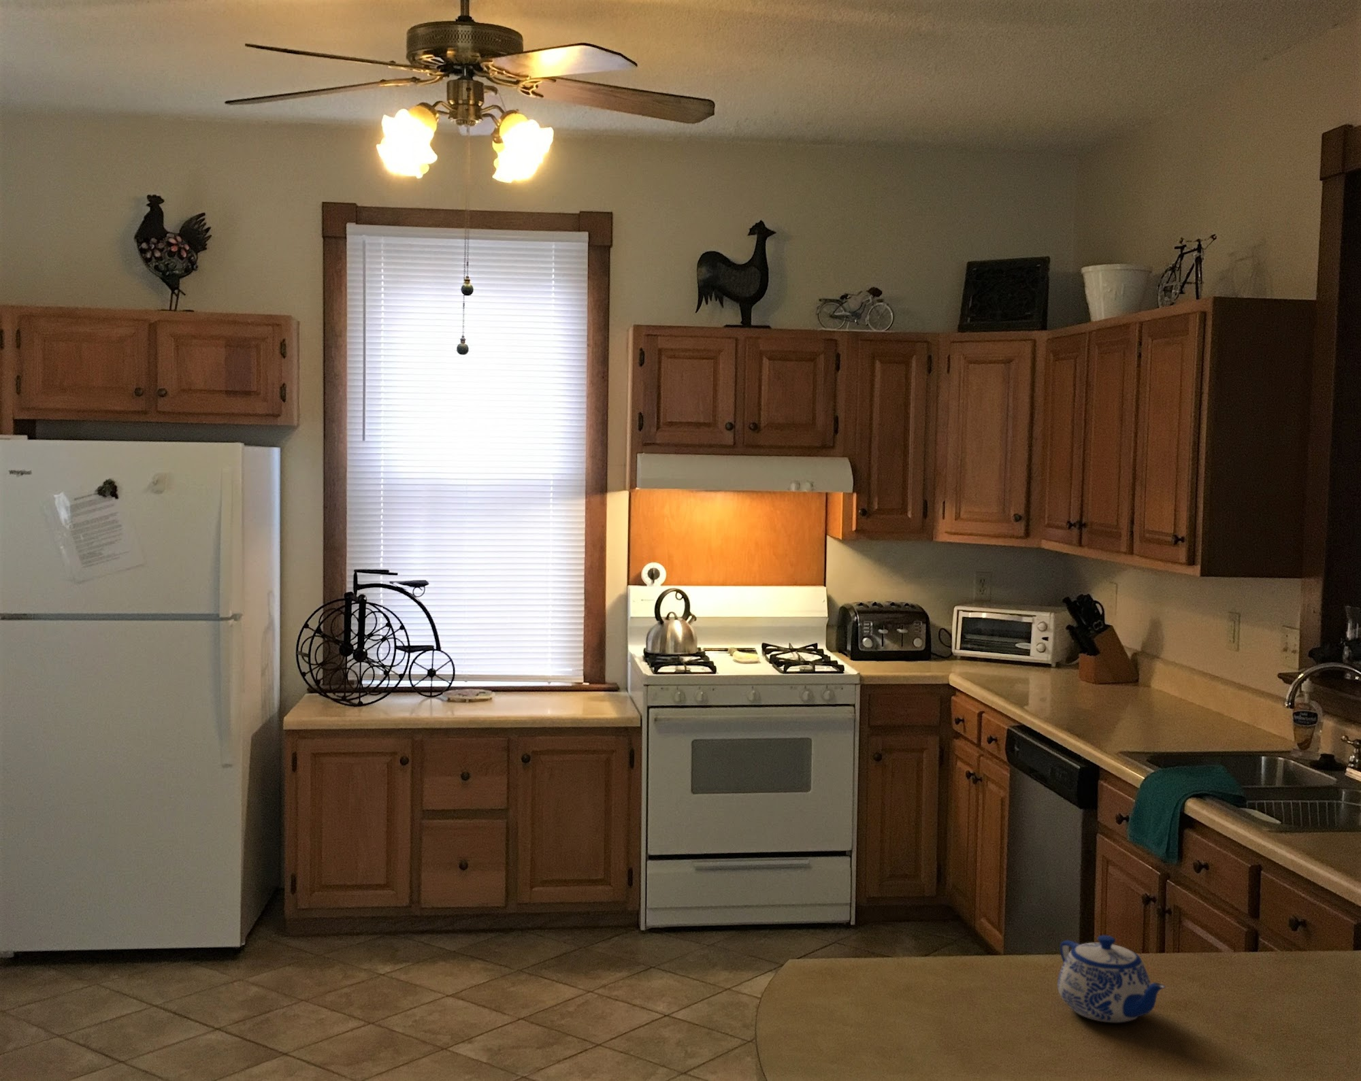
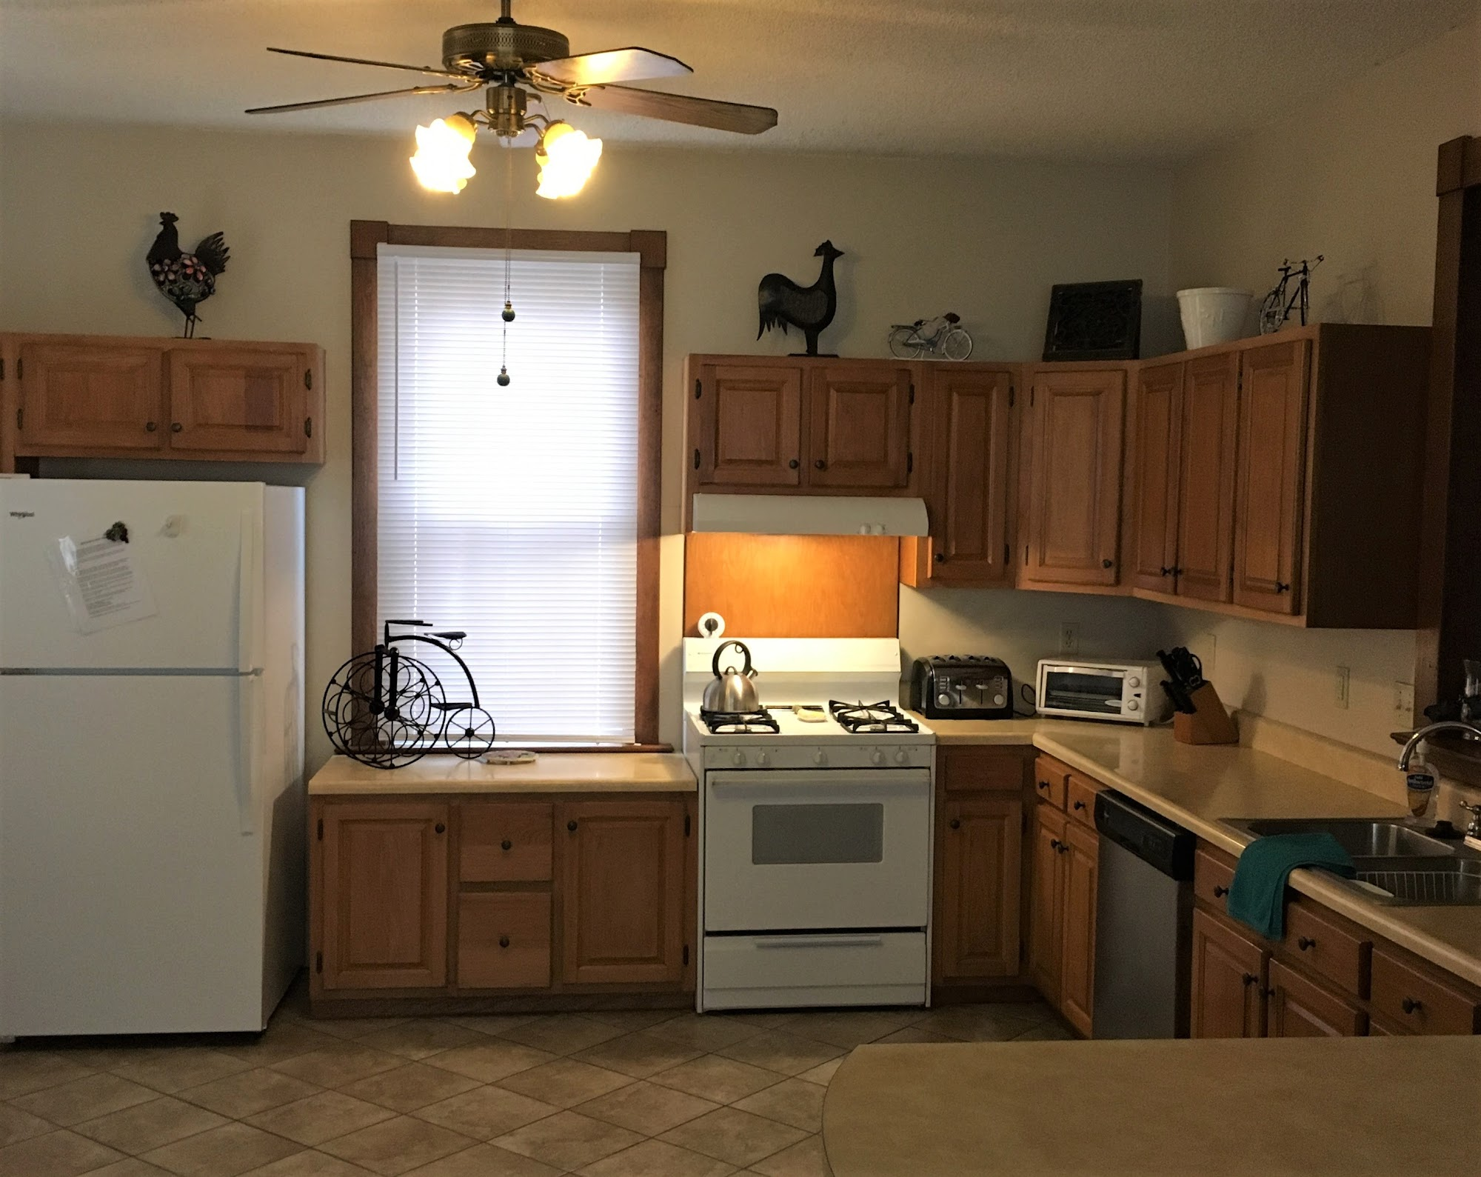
- teapot (1110, 976)
